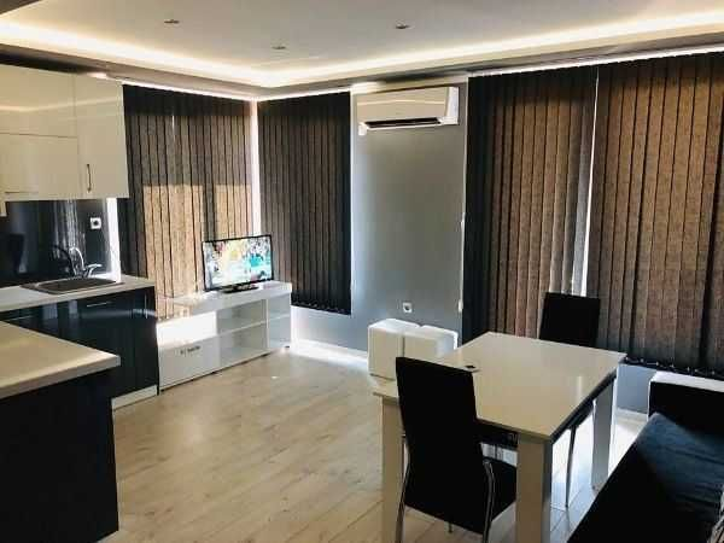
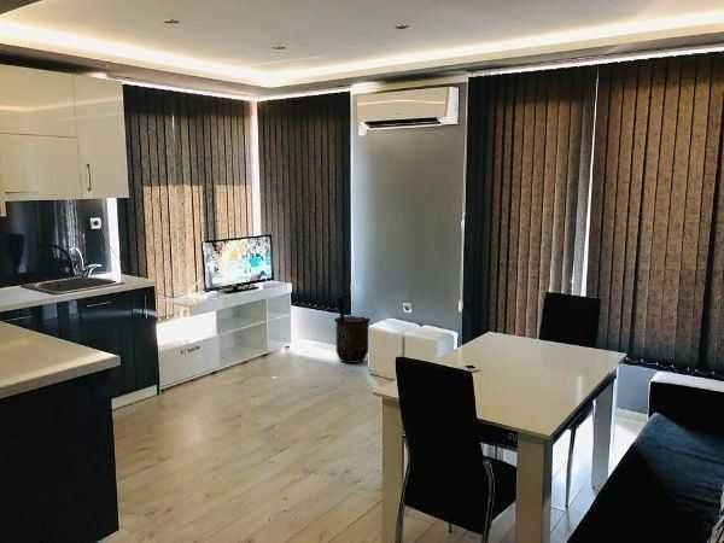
+ trash can (351, 328)
